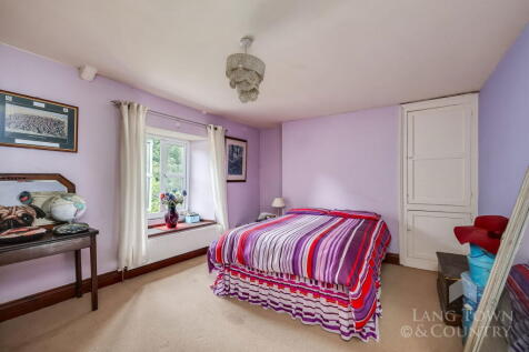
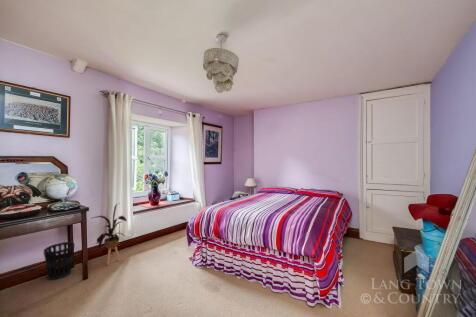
+ wastebasket (59, 260)
+ house plant (109, 233)
